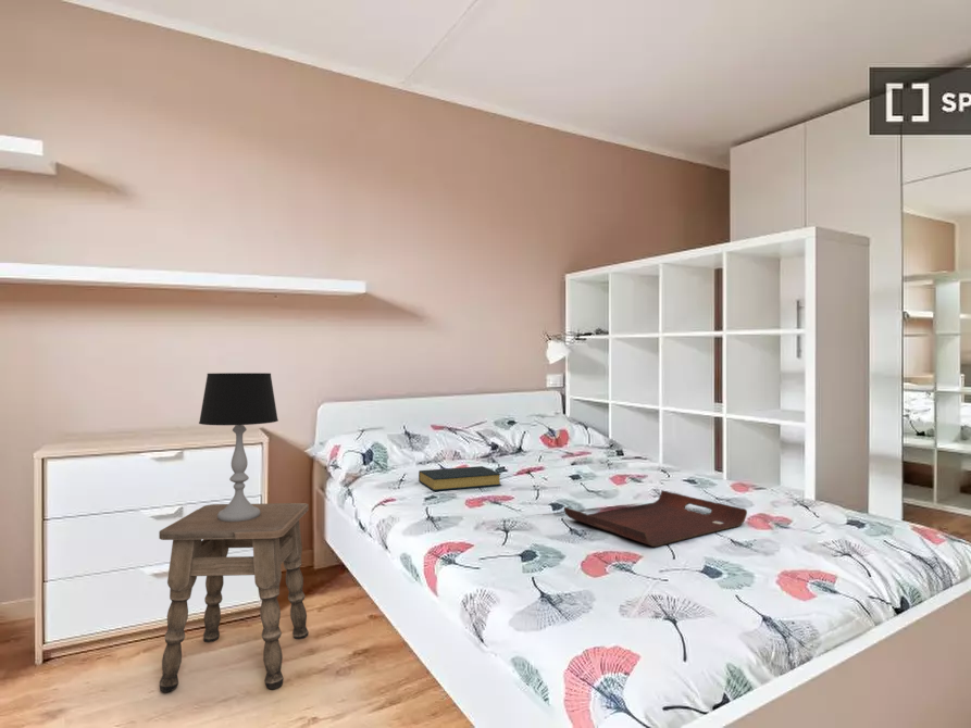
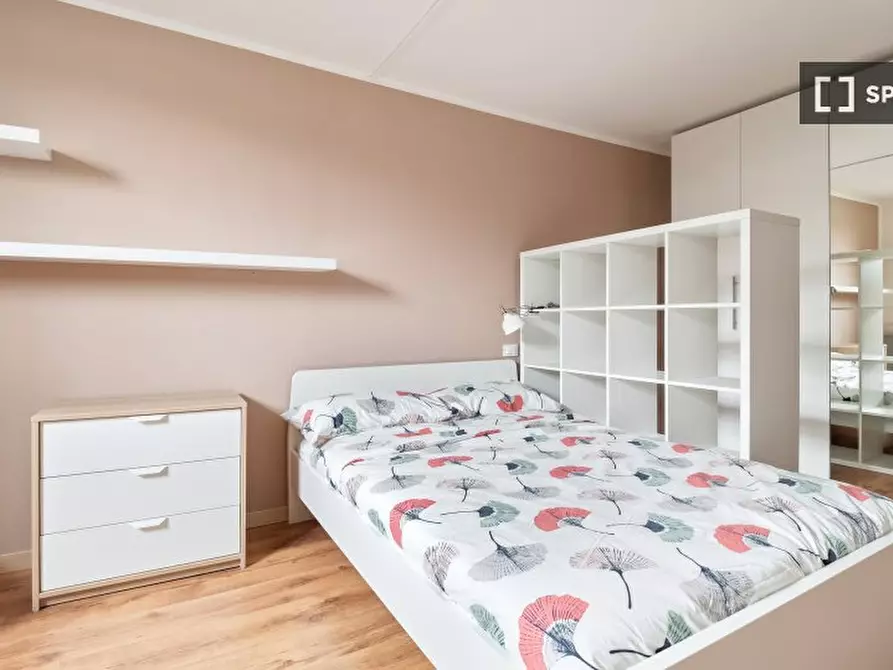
- hardback book (459, 477)
- table lamp (239, 443)
- serving tray (655, 515)
- side table (238, 575)
